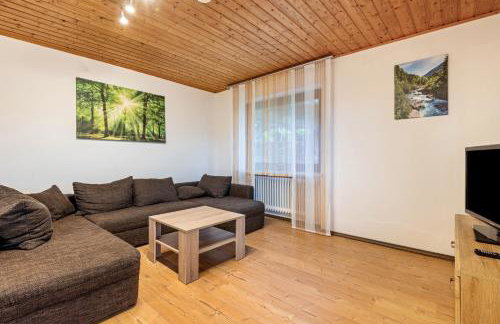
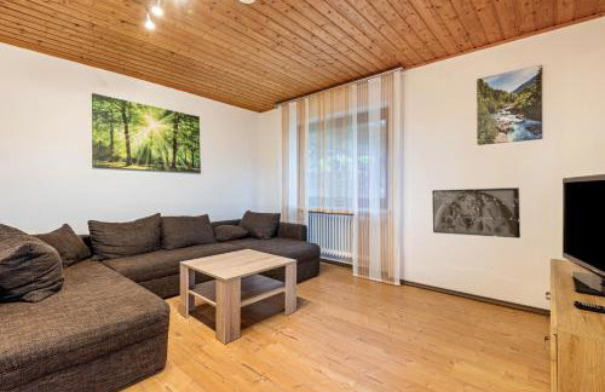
+ relief sculpture (471, 212)
